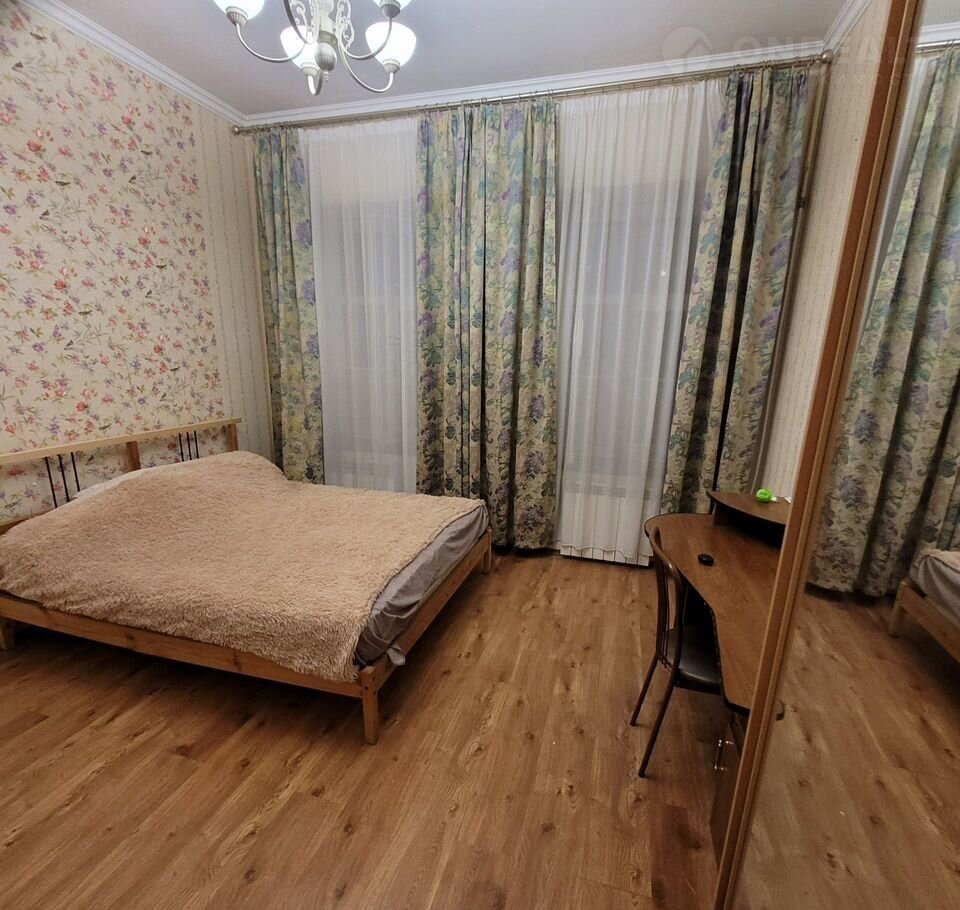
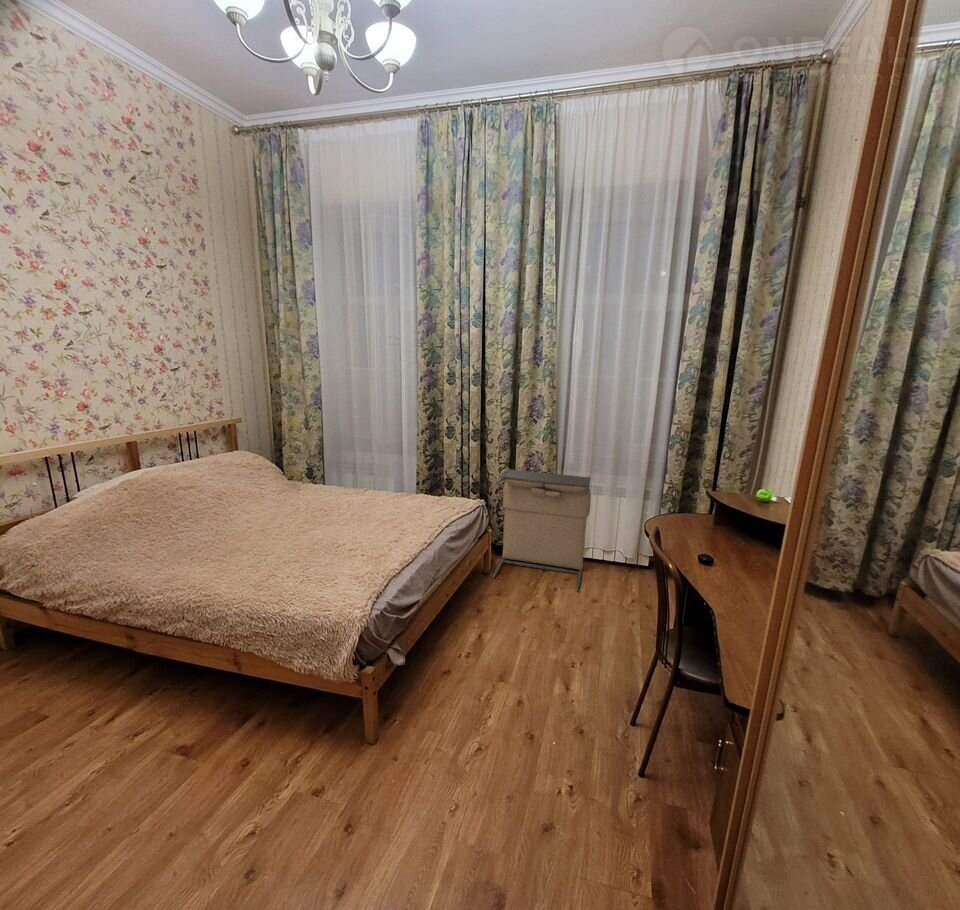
+ laundry hamper (541, 527)
